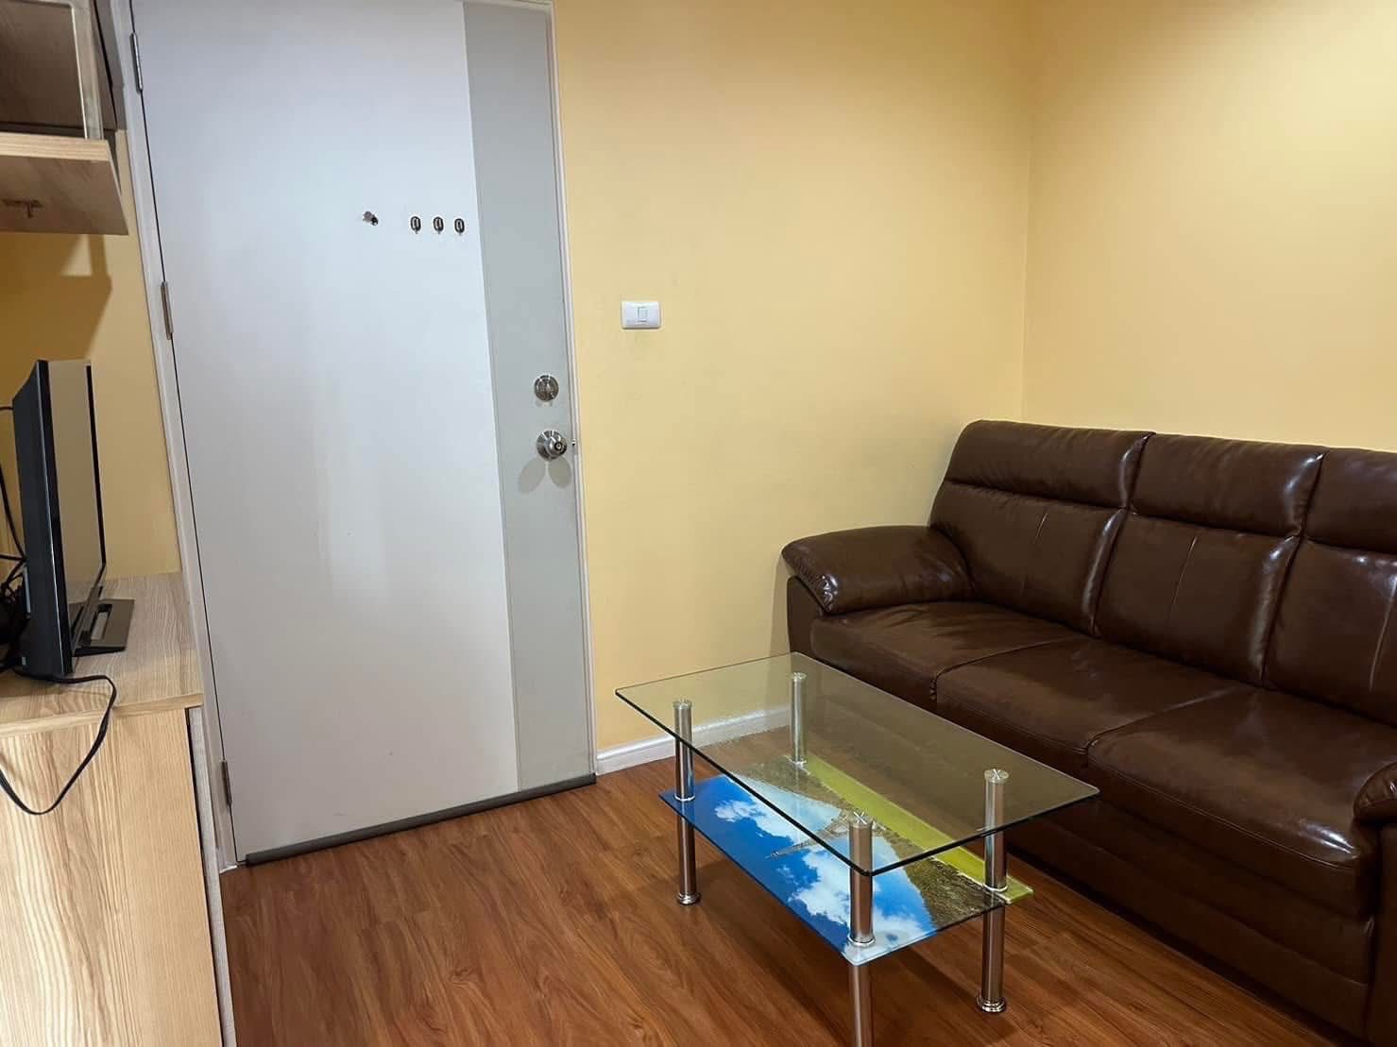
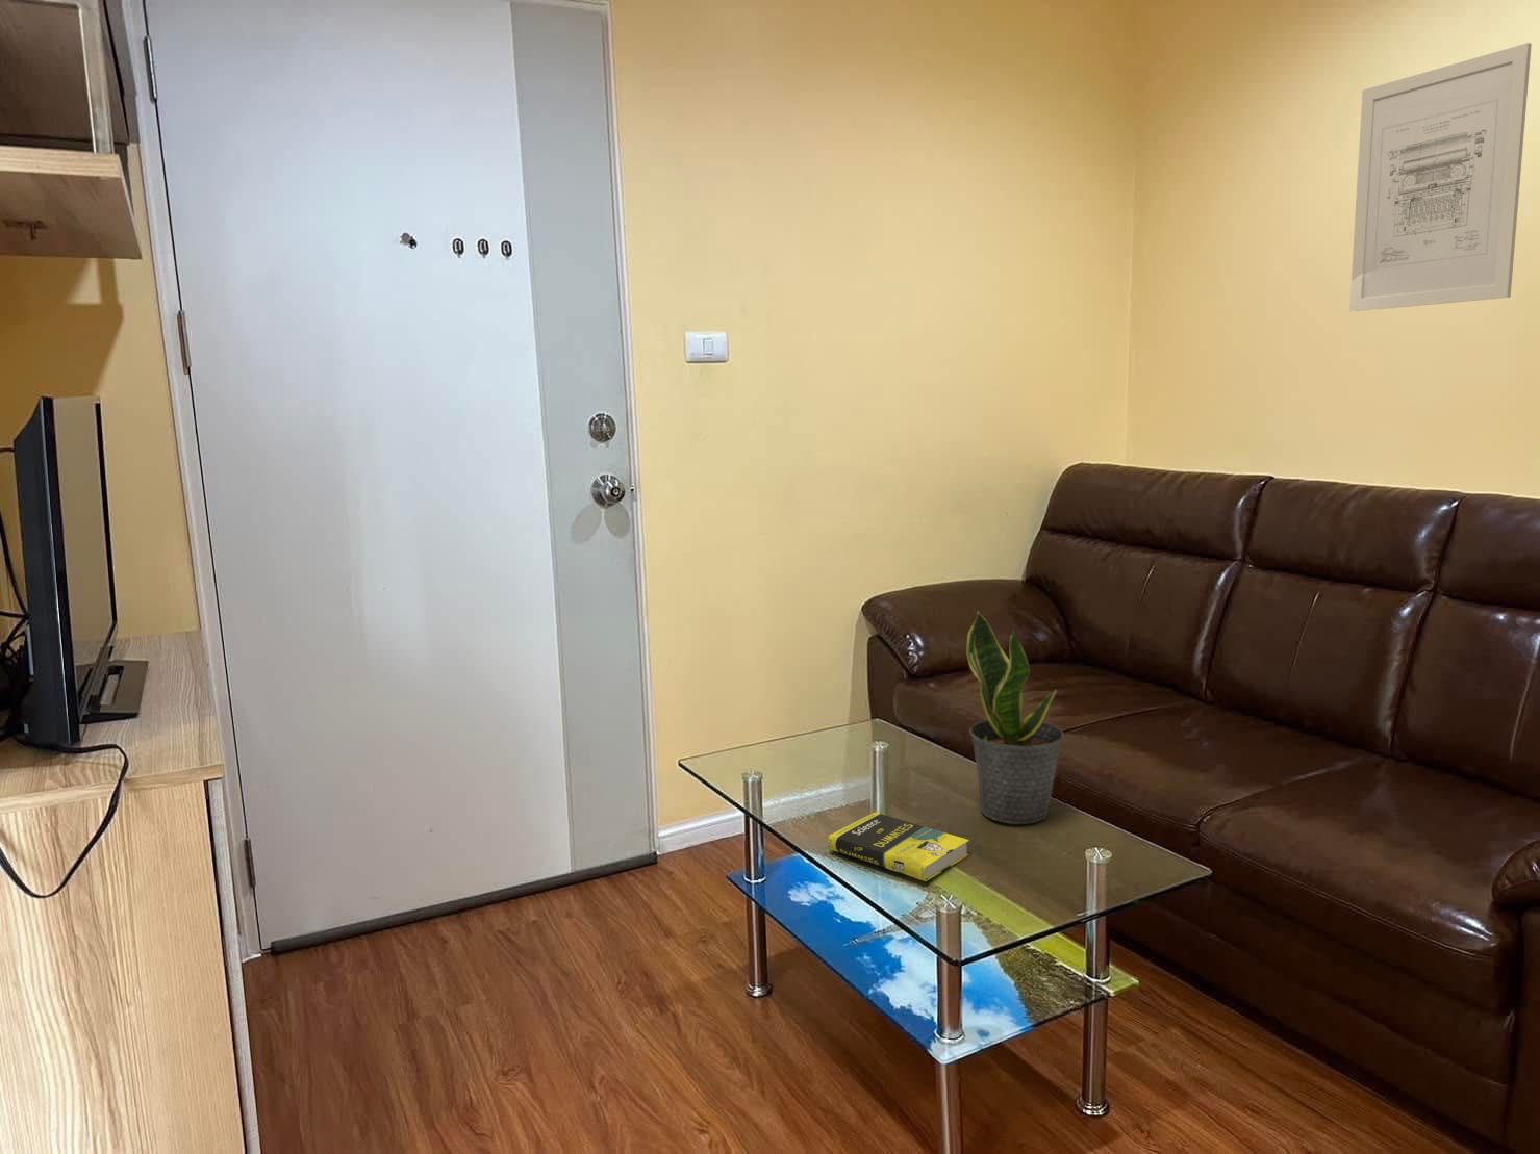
+ potted plant (1016, 714)
+ wall art (1433, 188)
+ book (897, 845)
